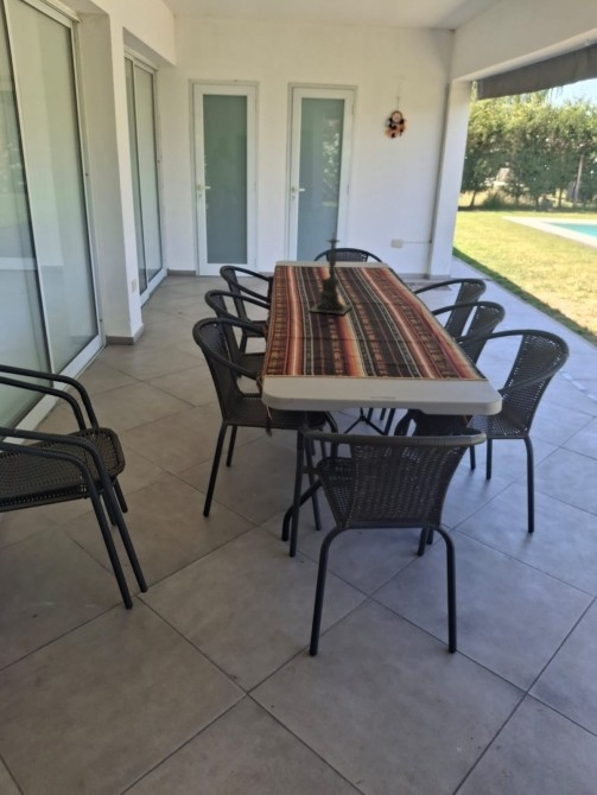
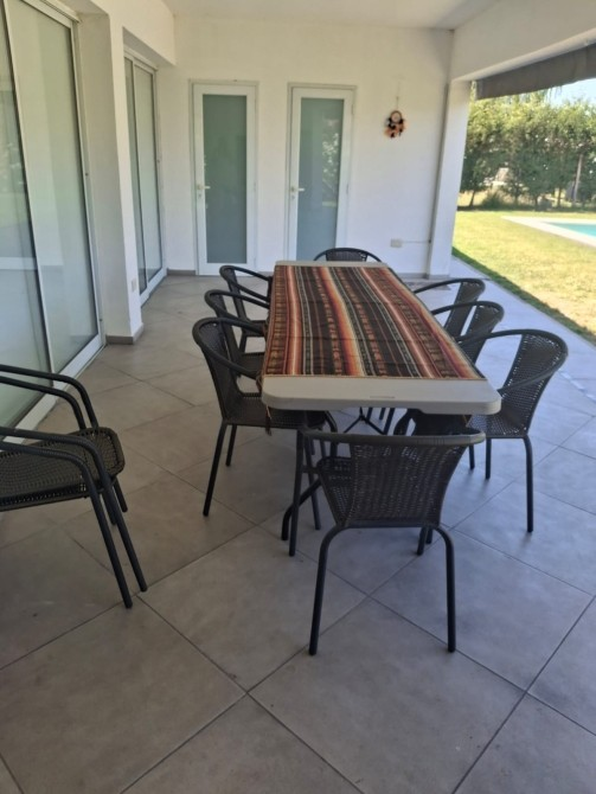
- candle holder (332, 269)
